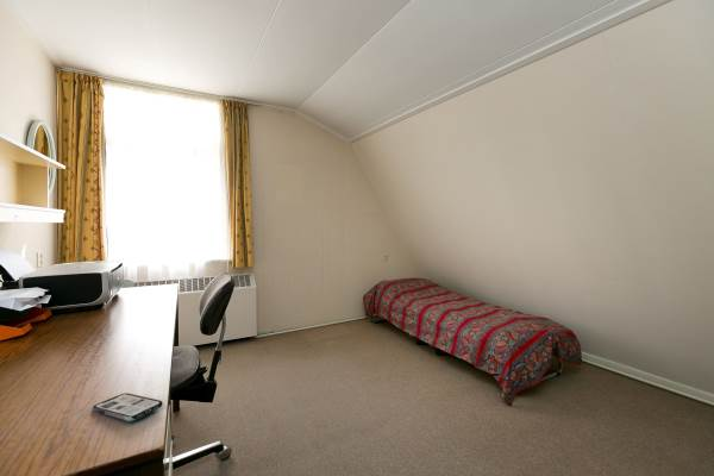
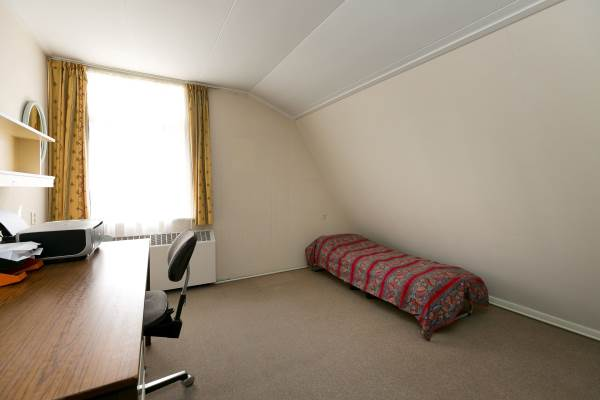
- phone case (127, 406)
